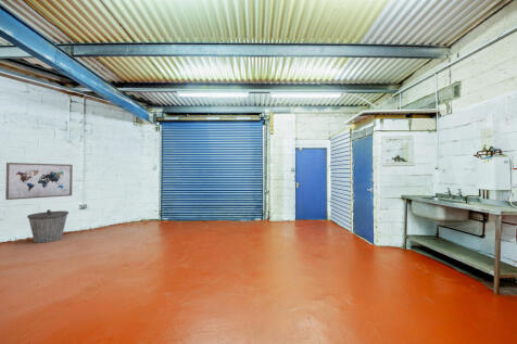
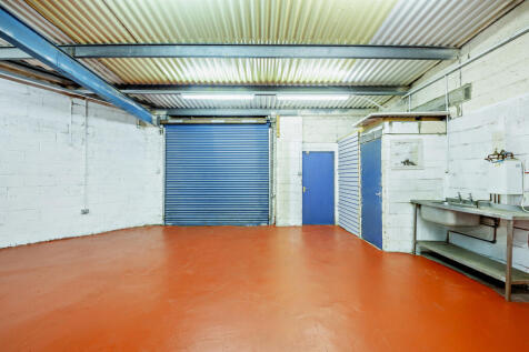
- trash can (48, 225)
- wall art (41, 180)
